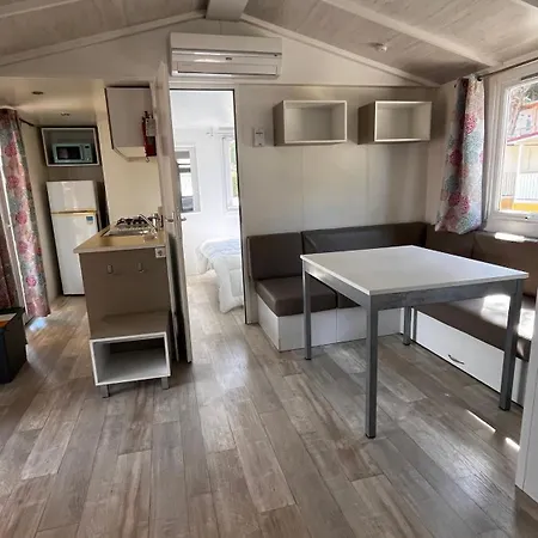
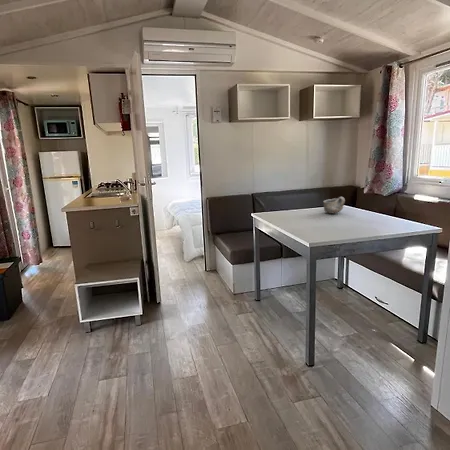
+ bowl (334, 204)
